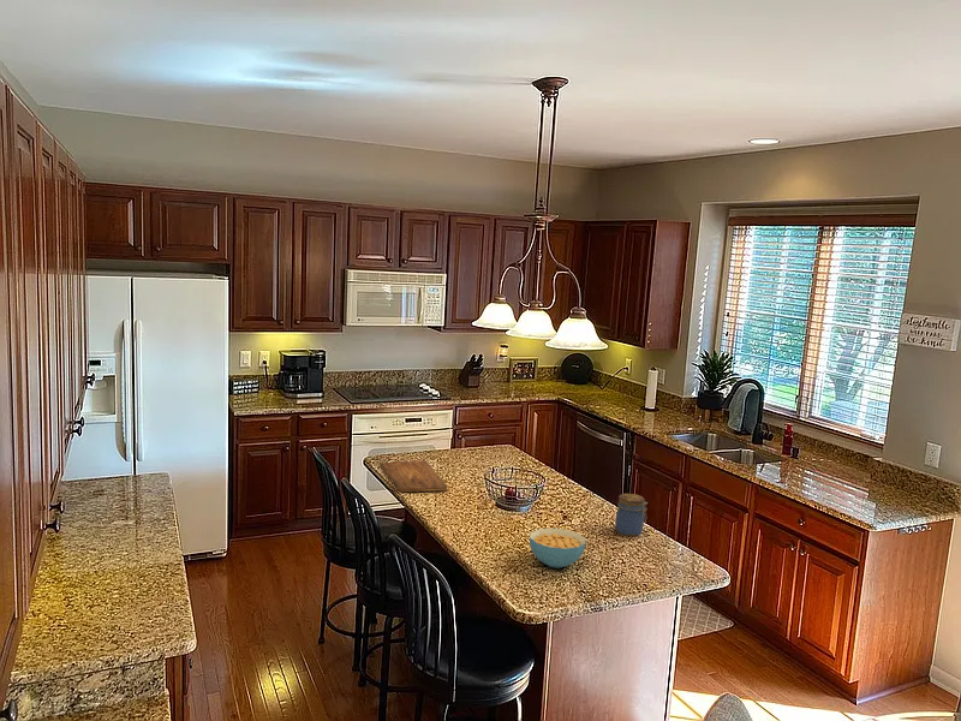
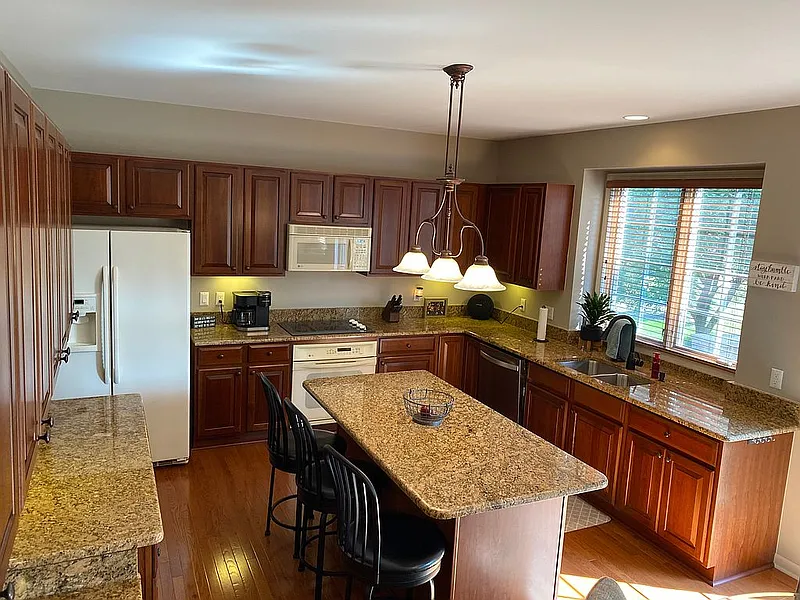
- jar (631, 514)
- cereal bowl (556, 550)
- cutting board (413, 475)
